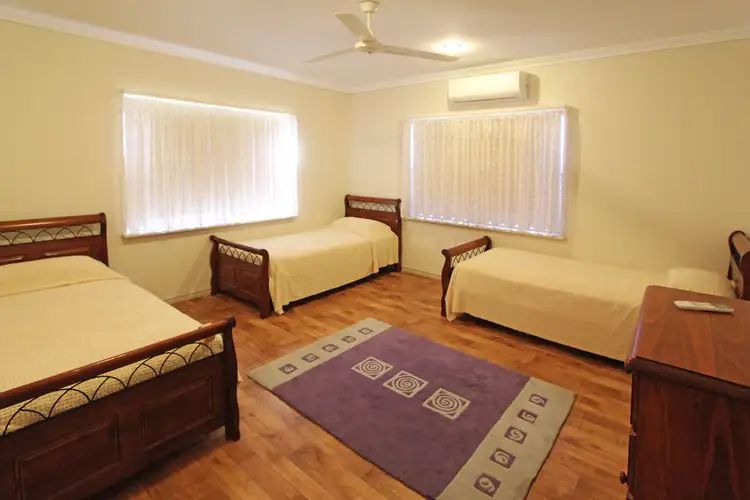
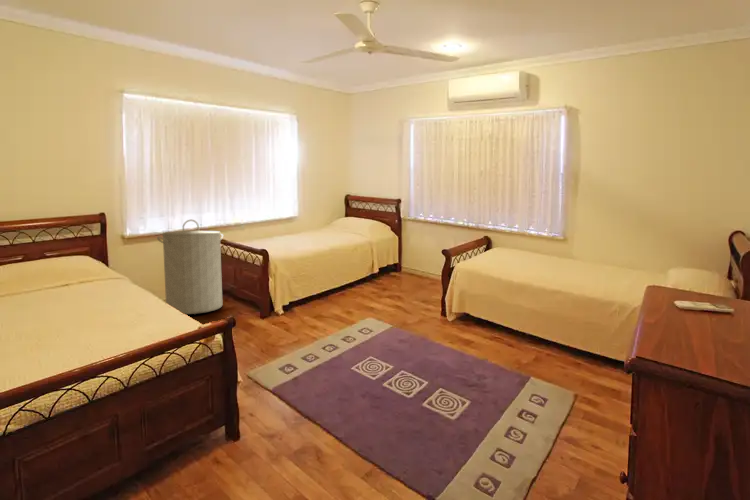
+ laundry hamper (193, 264)
